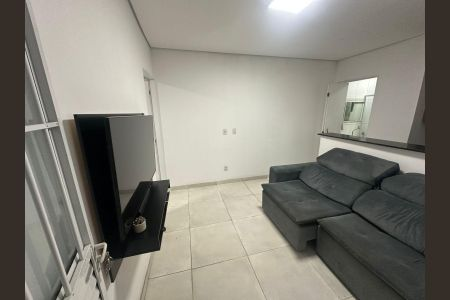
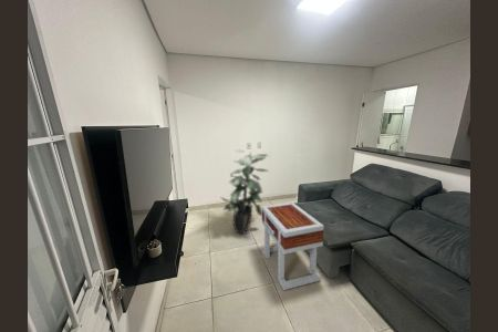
+ indoor plant (245, 191)
+ side table (287, 240)
